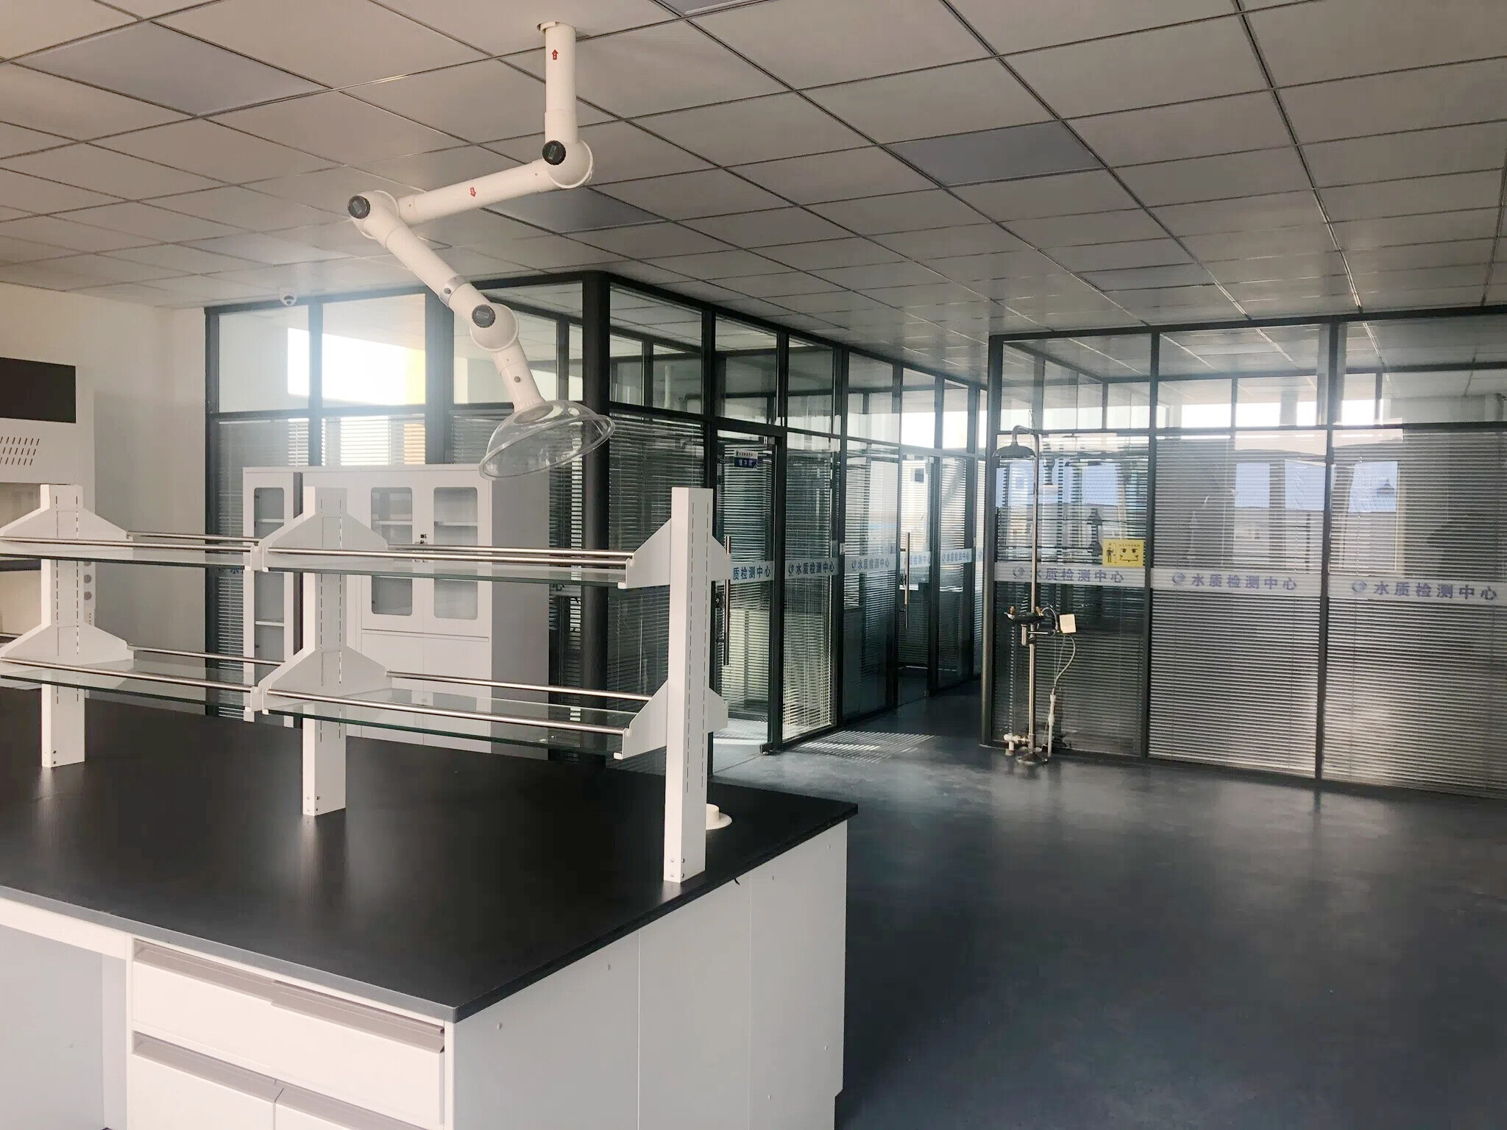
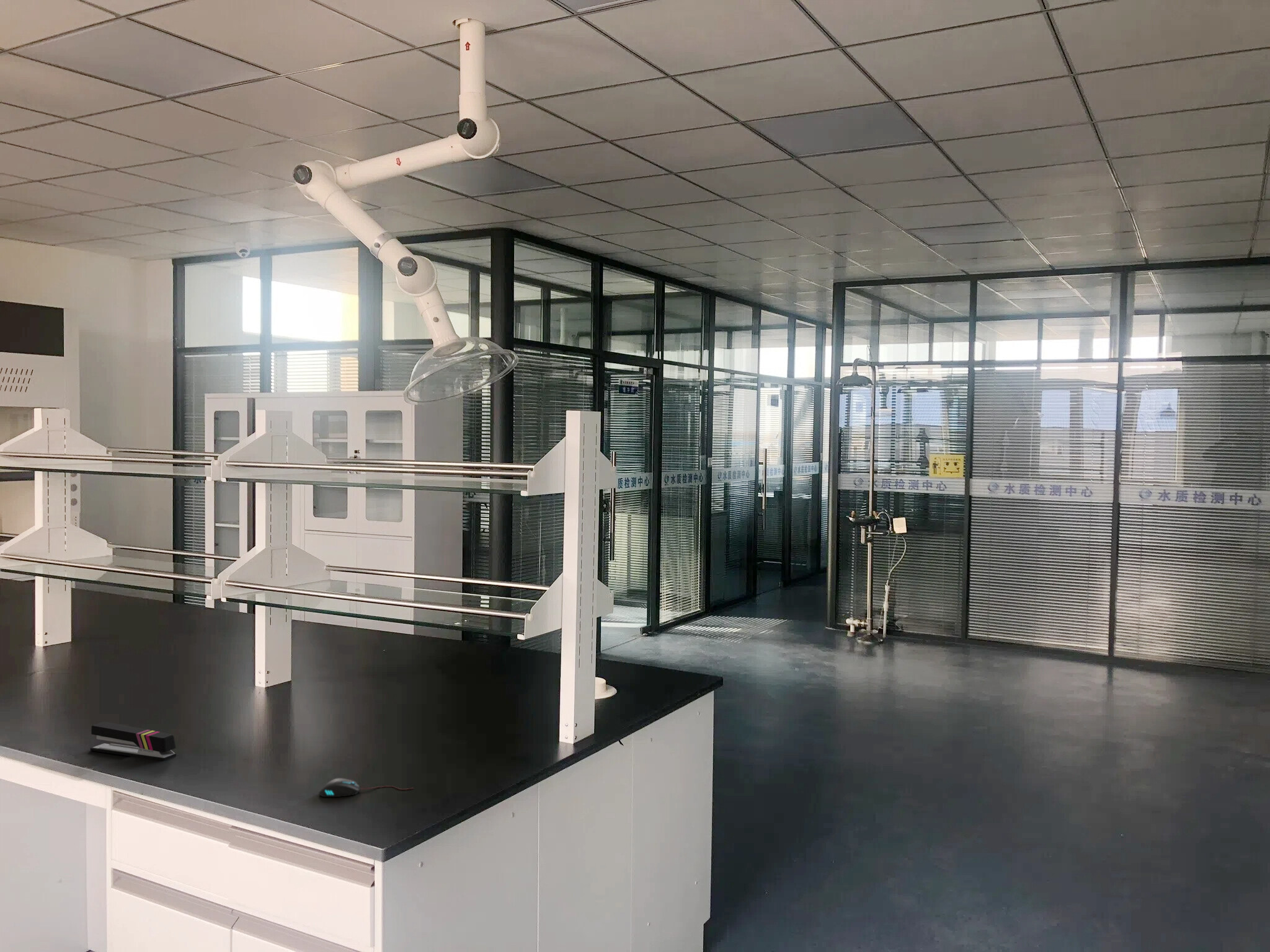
+ stapler (133, 740)
+ mouse (365, 788)
